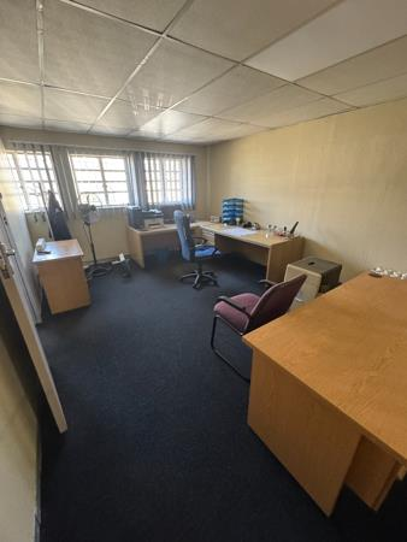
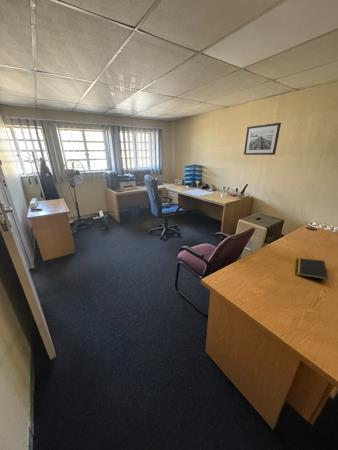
+ wall art (260, 140)
+ notepad (310, 267)
